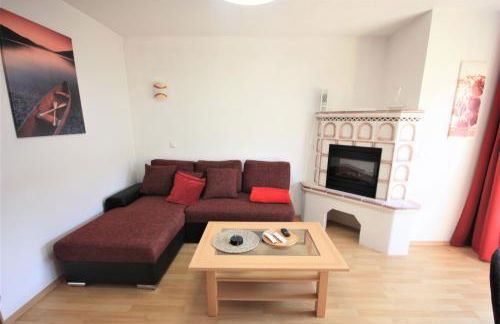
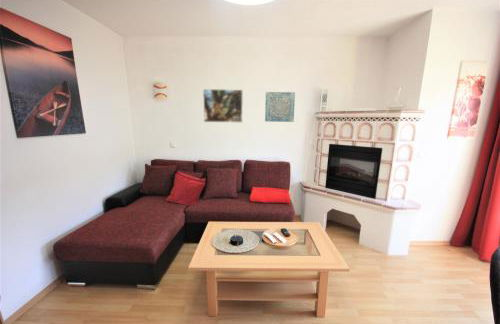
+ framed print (223, 106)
+ wall art (279, 107)
